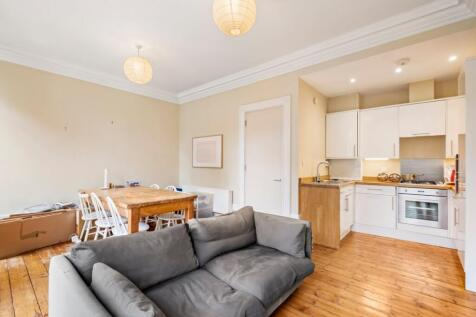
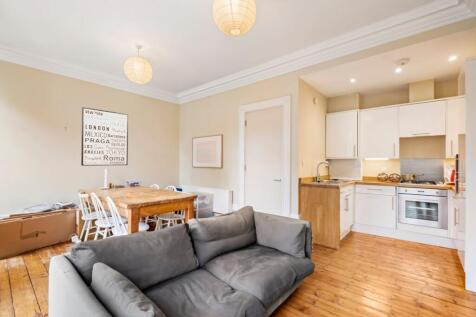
+ wall art (106, 138)
